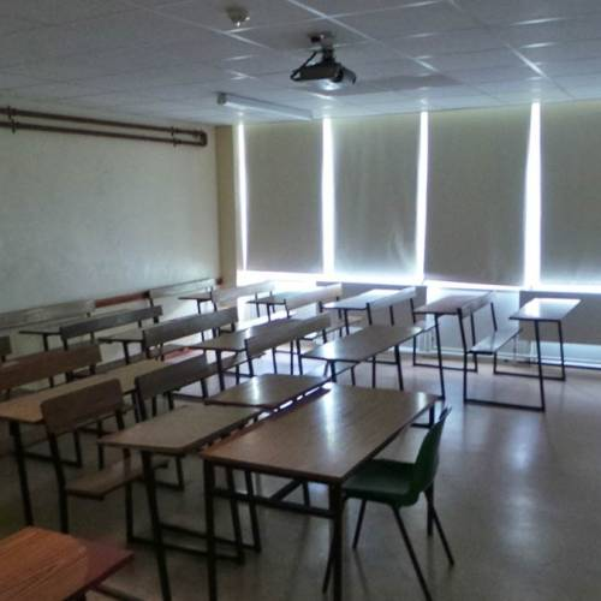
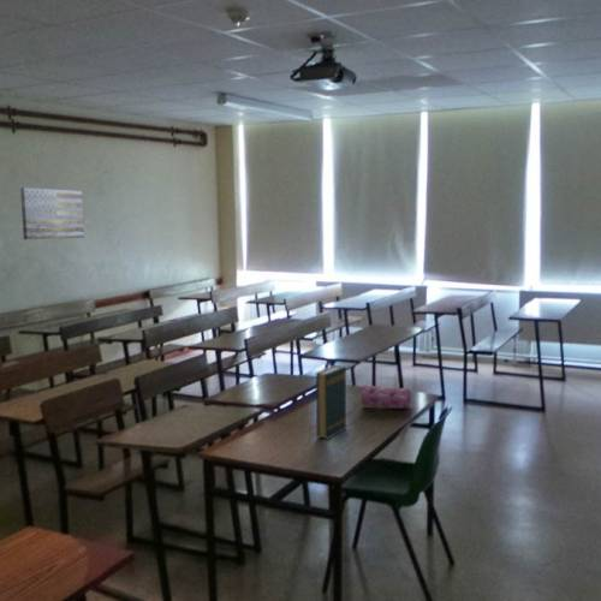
+ pencil case (385, 397)
+ book (332, 400)
+ wall art (53, 214)
